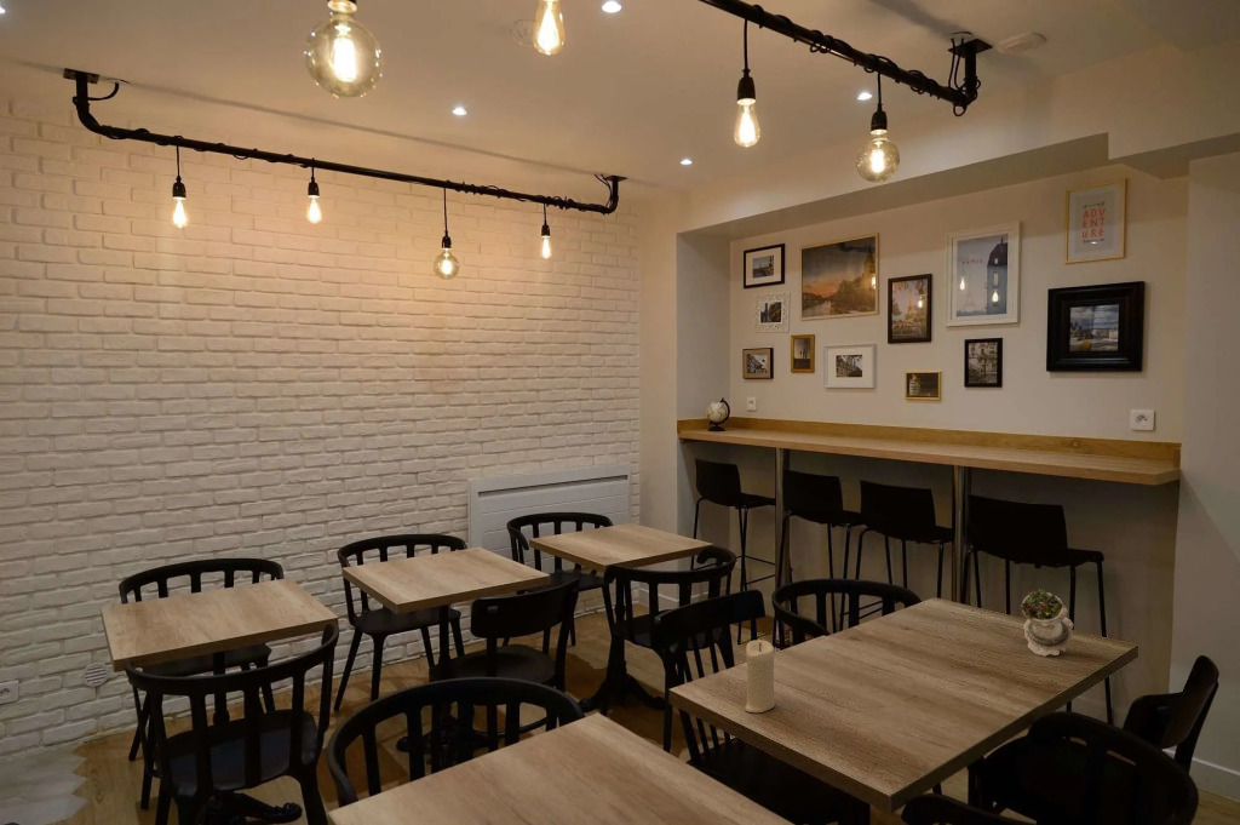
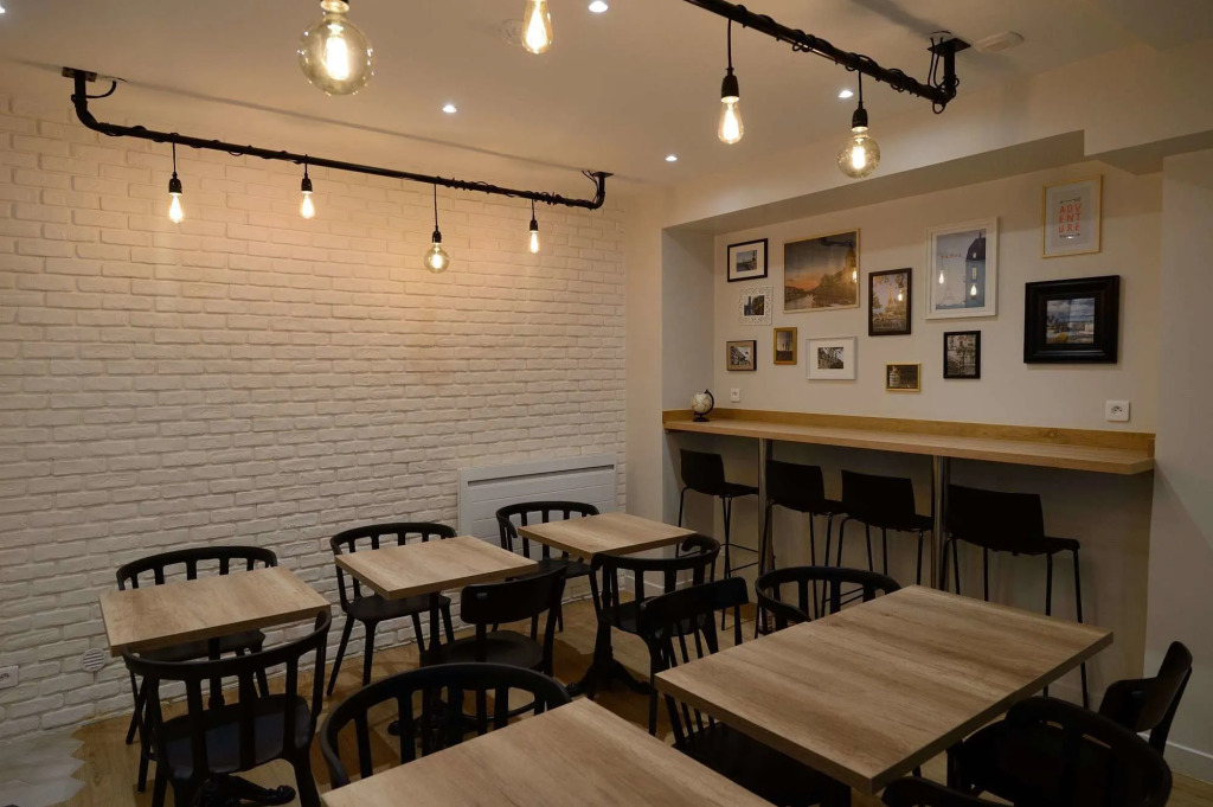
- succulent plant (1044, 620)
- candle (759, 674)
